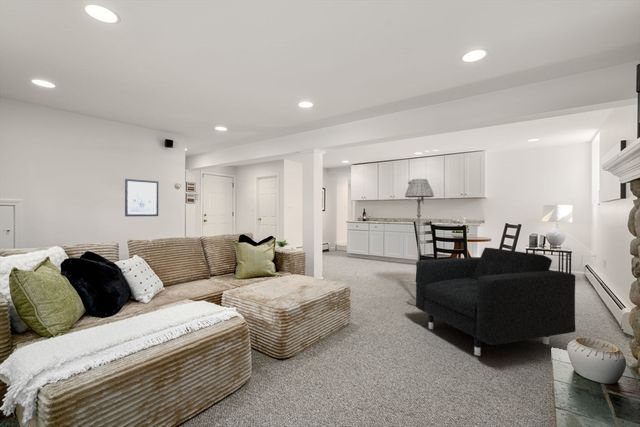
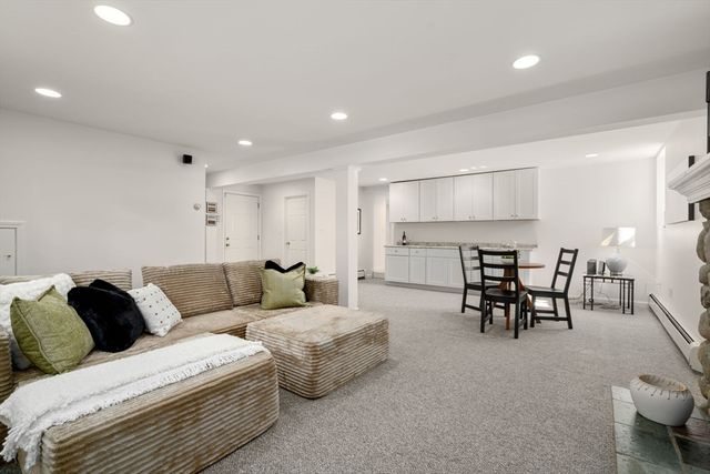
- wall art (142, 198)
- armchair (486, 293)
- floor lamp (418, 241)
